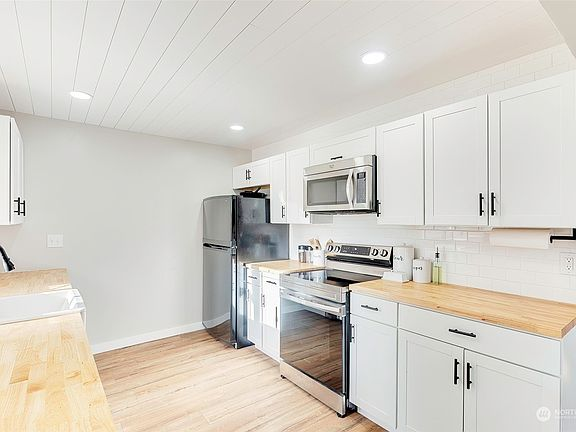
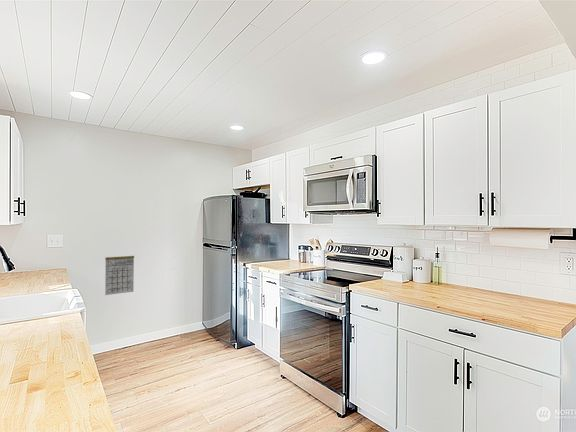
+ calendar (119, 270)
